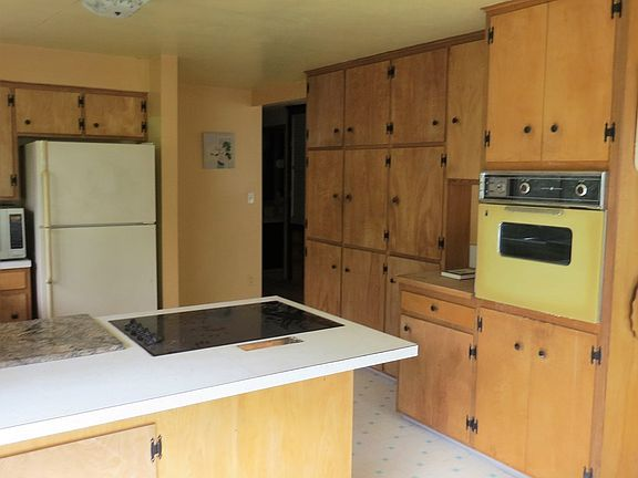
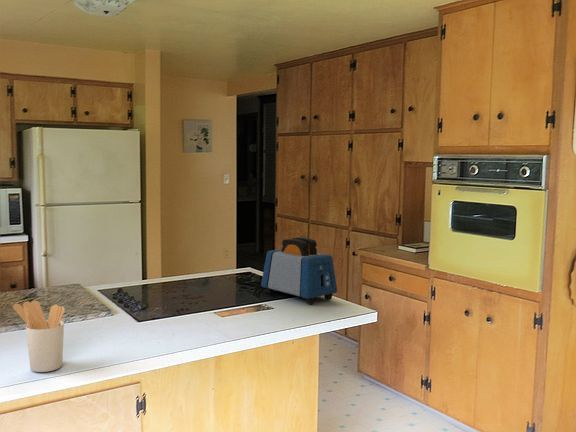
+ toaster (298, 267)
+ utensil holder (39, 333)
